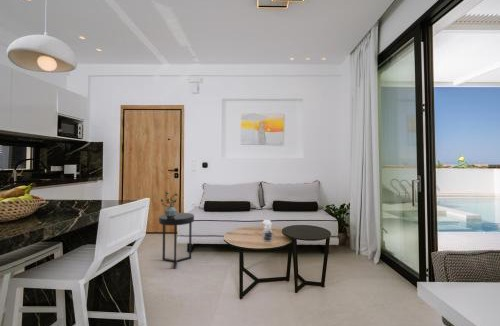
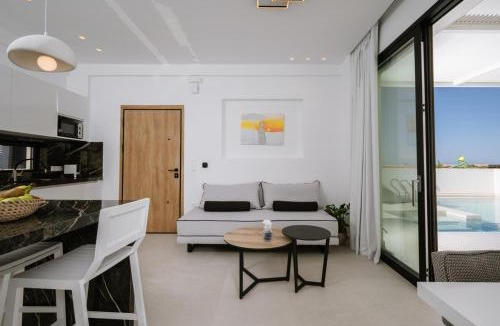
- potted plant (170, 204)
- side table (175, 238)
